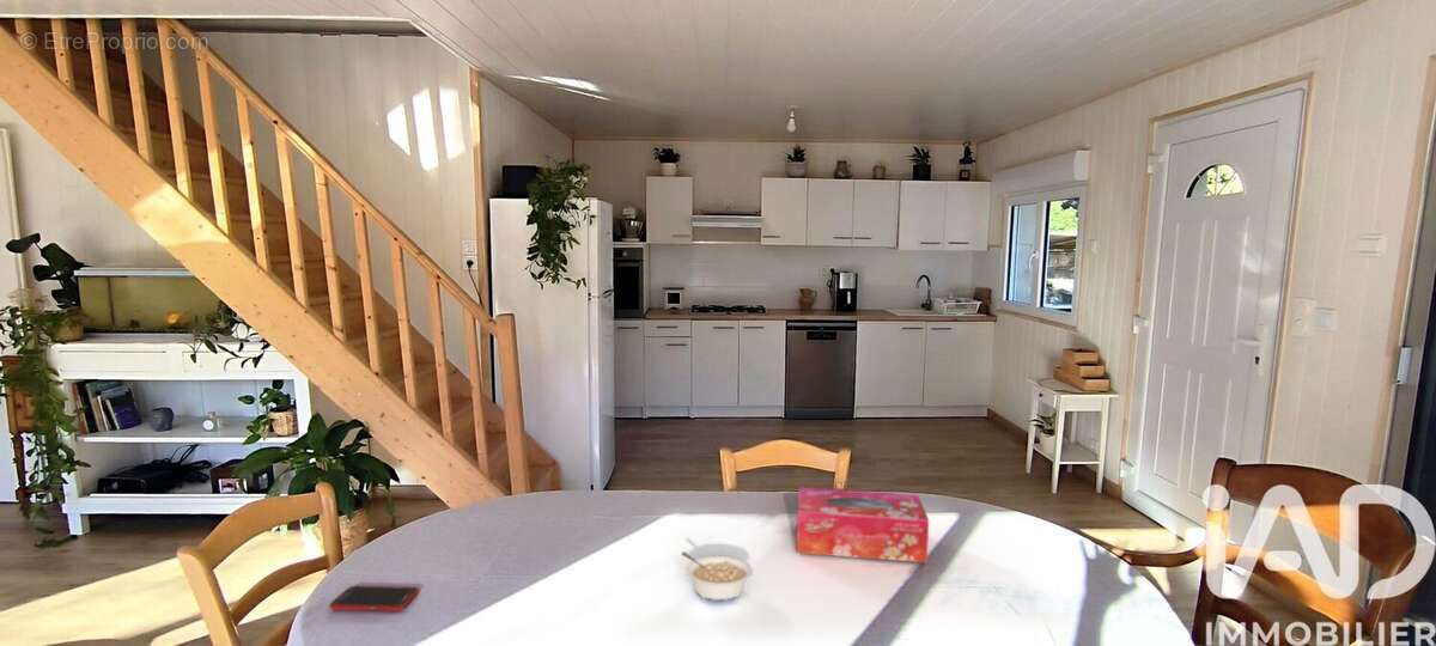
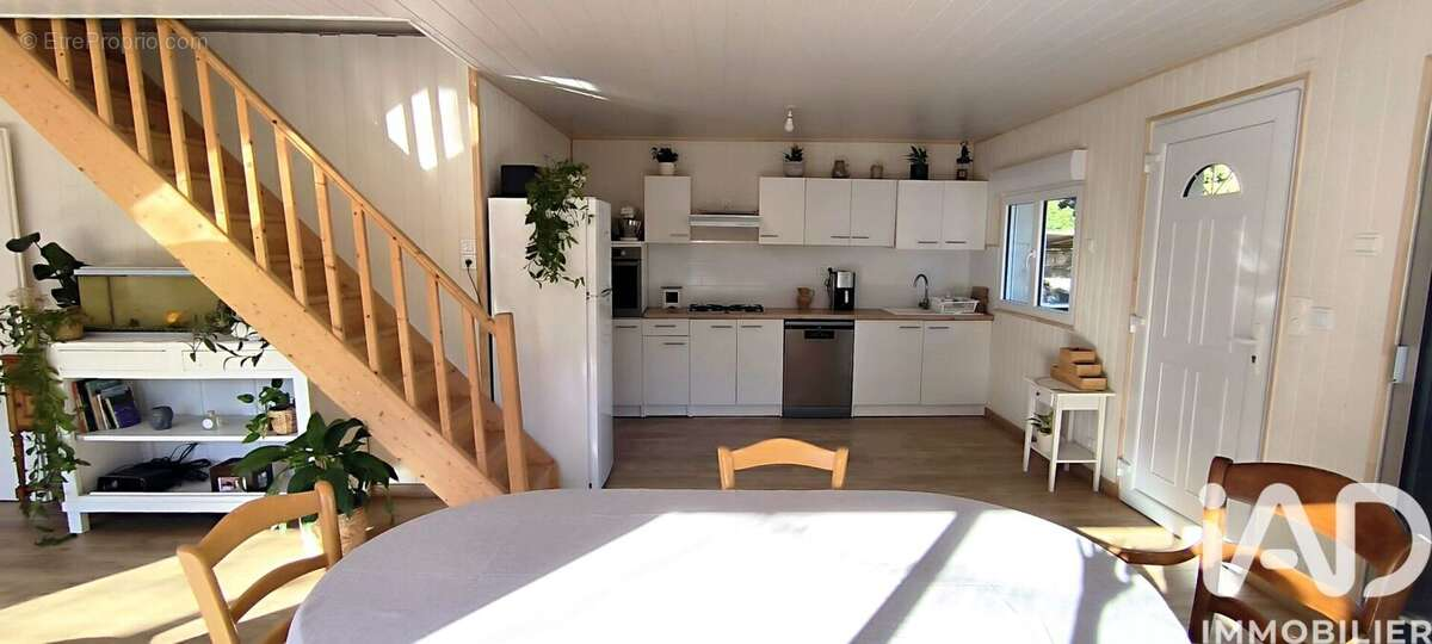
- tissue box (859, 523)
- legume (716, 578)
- cell phone (375, 598)
